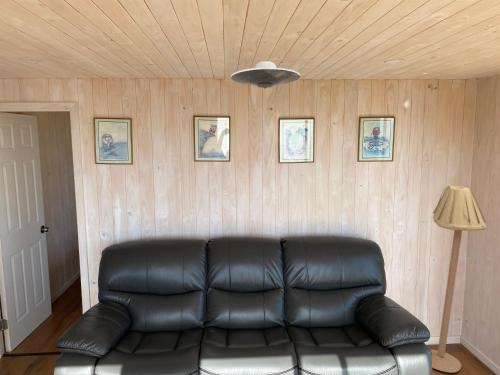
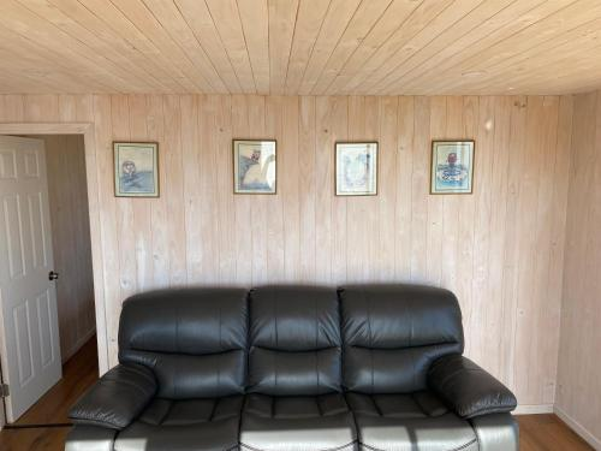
- ceiling light (265, 75)
- floor lamp (452, 274)
